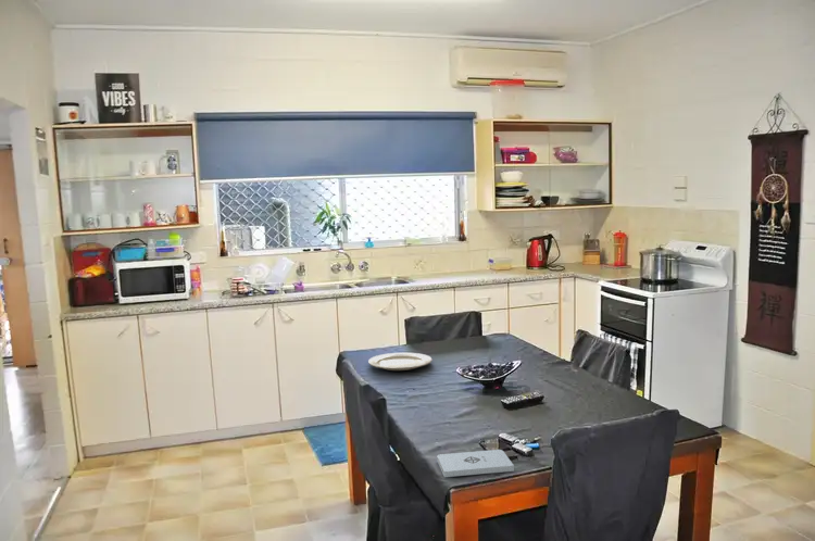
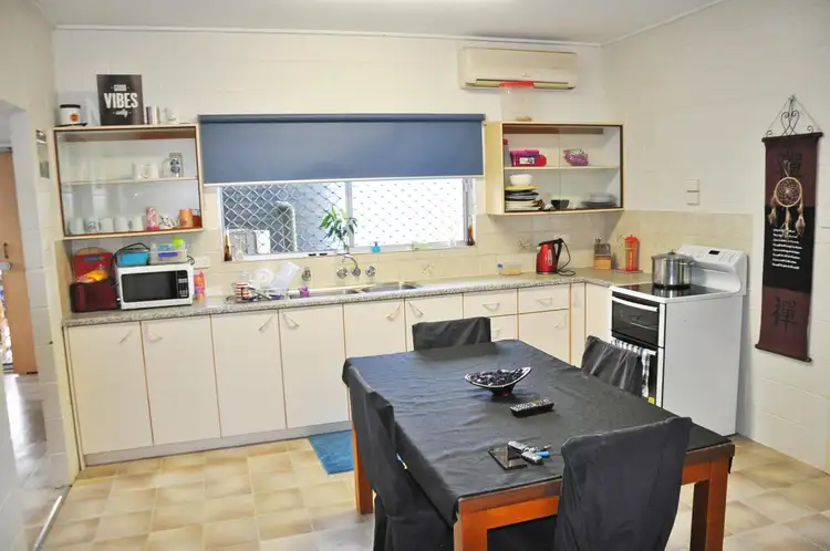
- notepad (474, 462)
- chinaware (400, 362)
